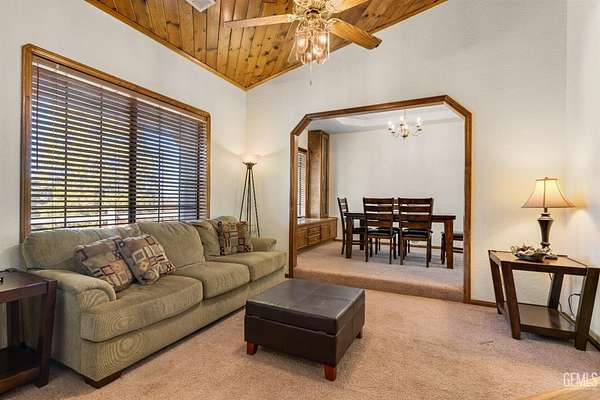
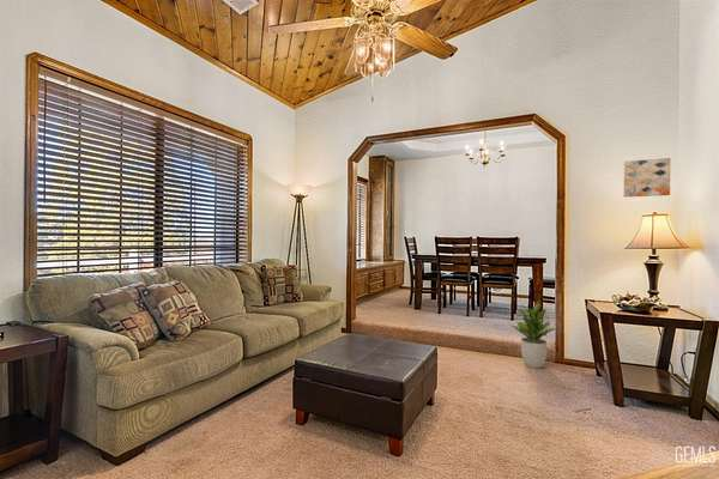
+ wall art (646, 177)
+ potted plant (532, 333)
